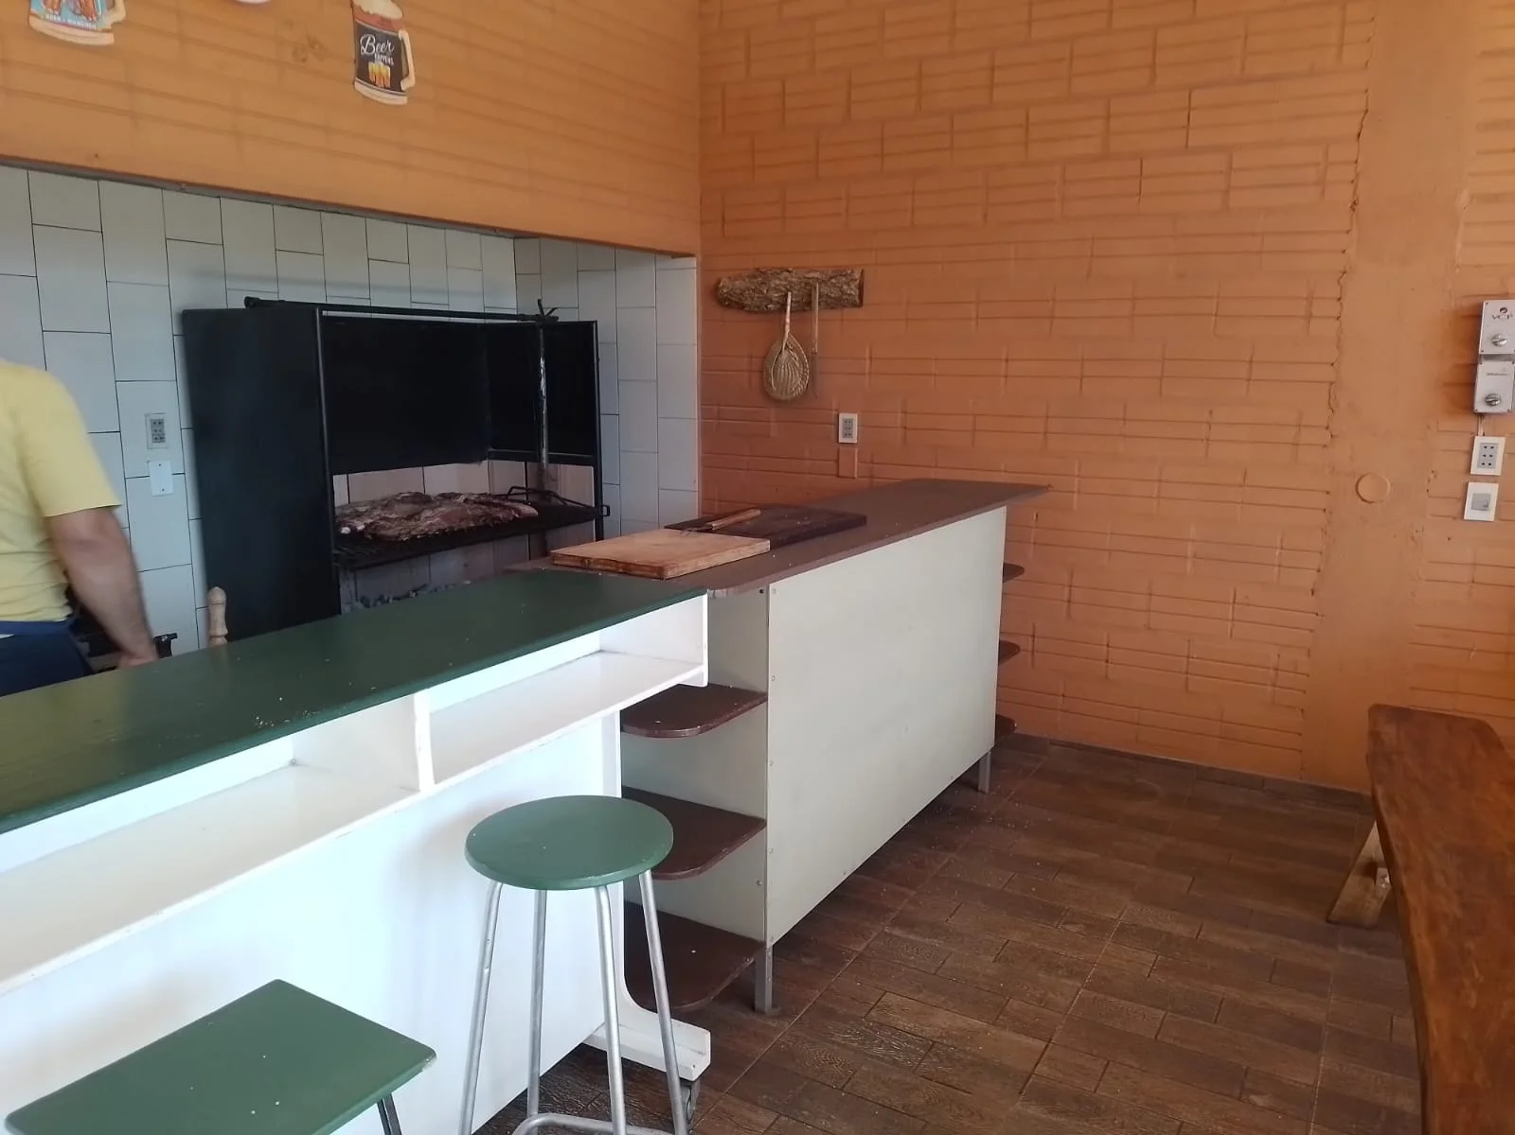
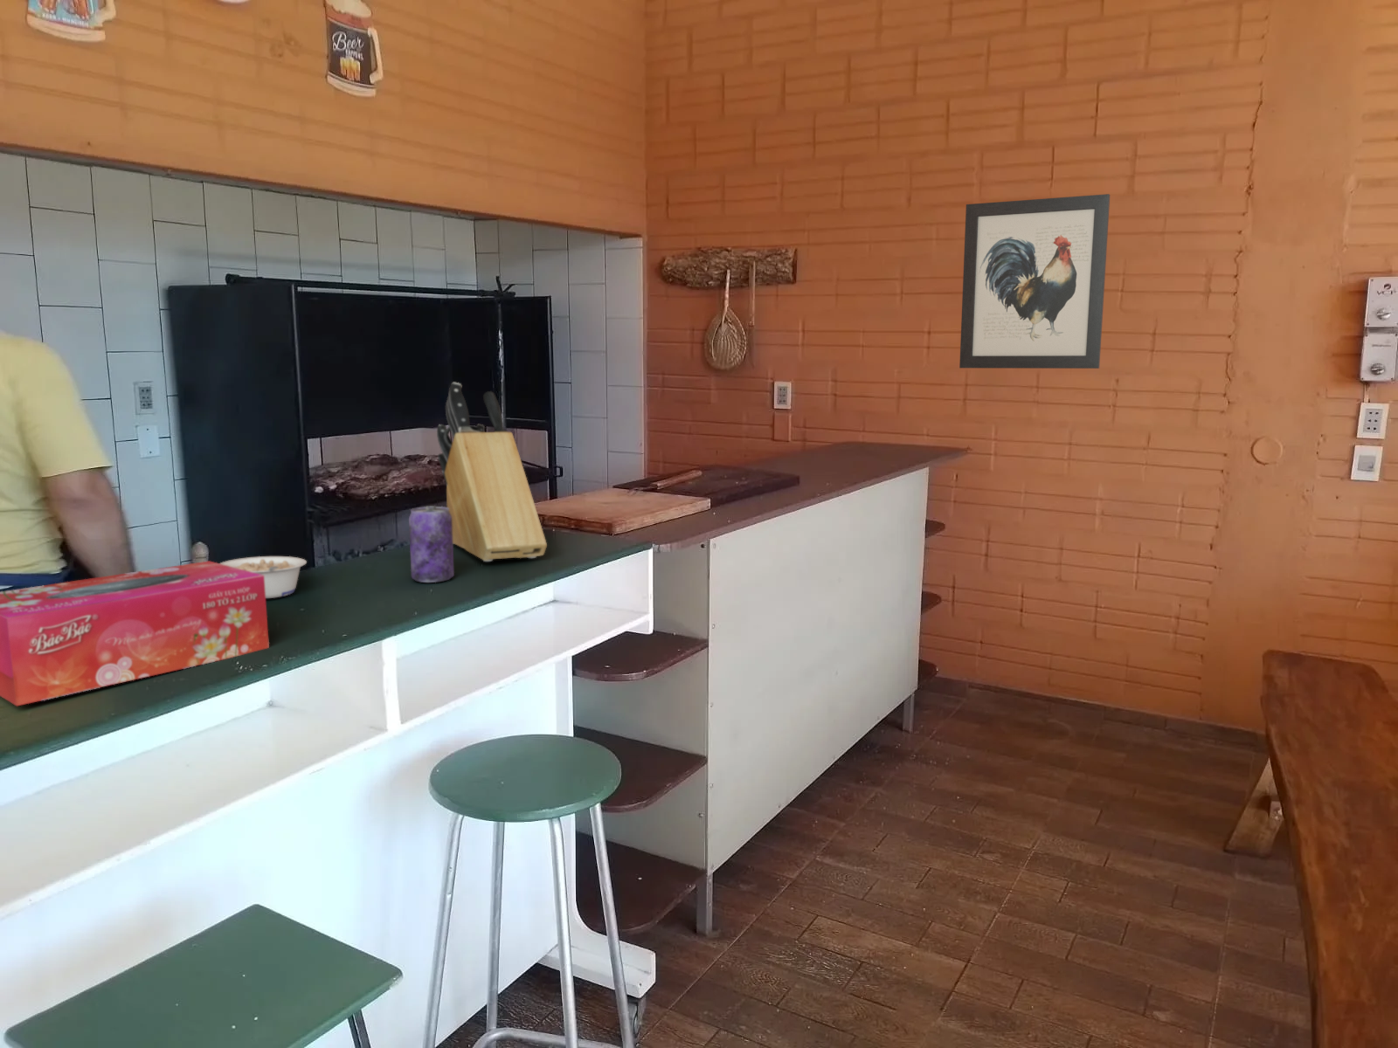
+ tissue box (124, 624)
+ knife block (485, 467)
+ wall art (1031, 285)
+ beverage can (430, 543)
+ legume (265, 576)
